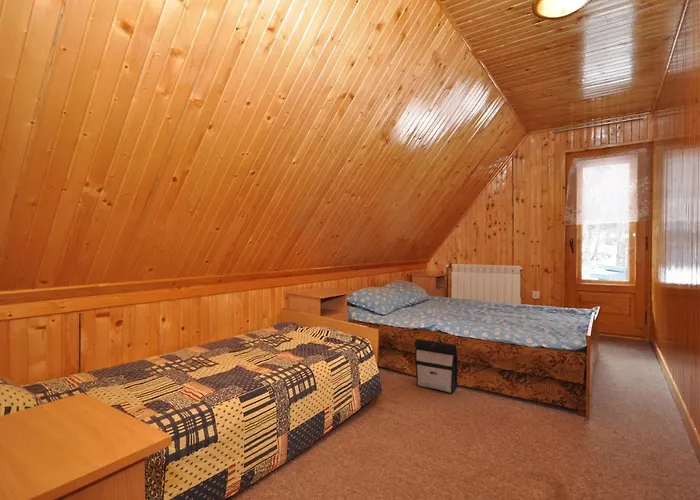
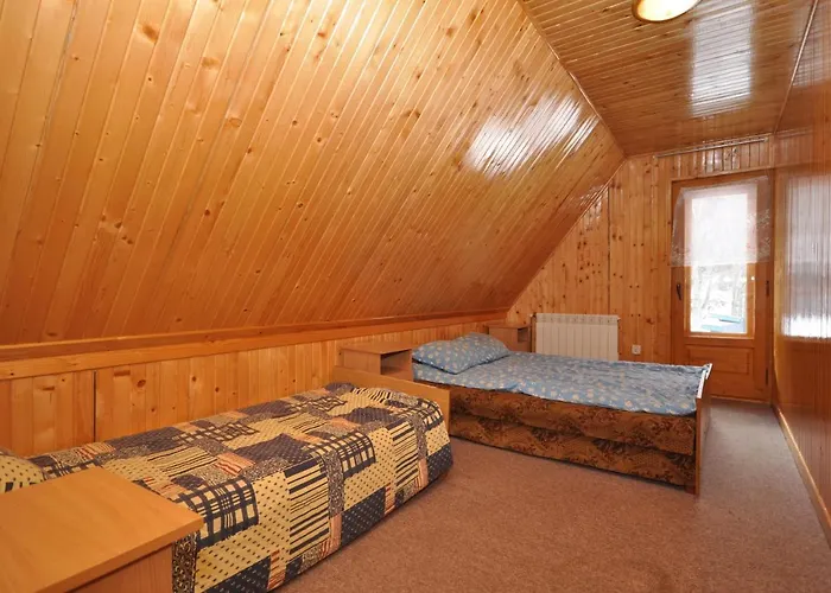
- backpack (436, 361)
